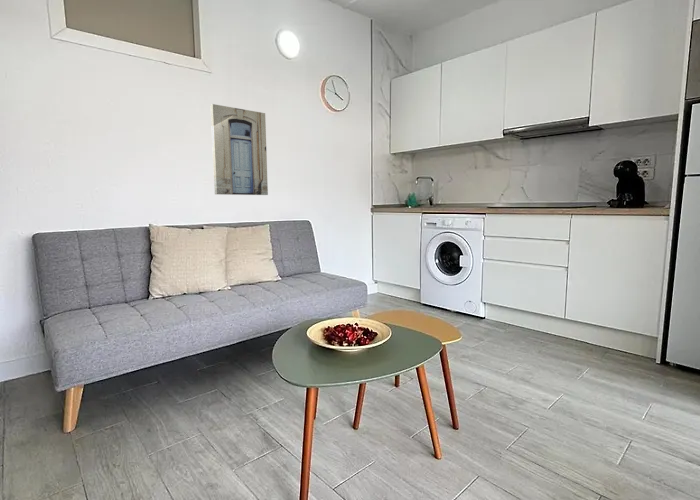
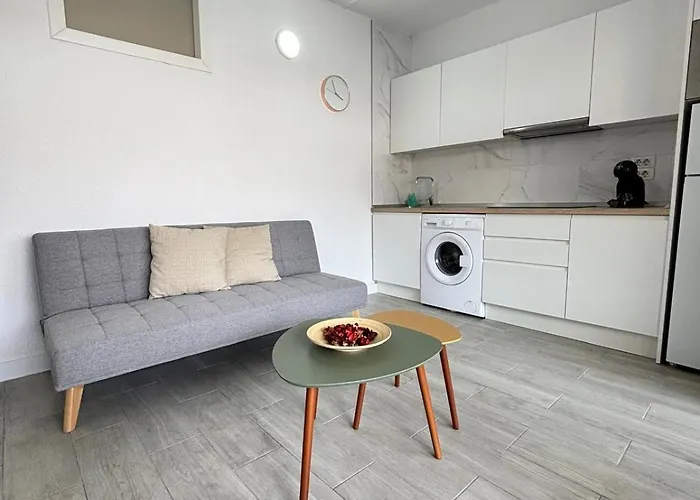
- wall art (240, 152)
